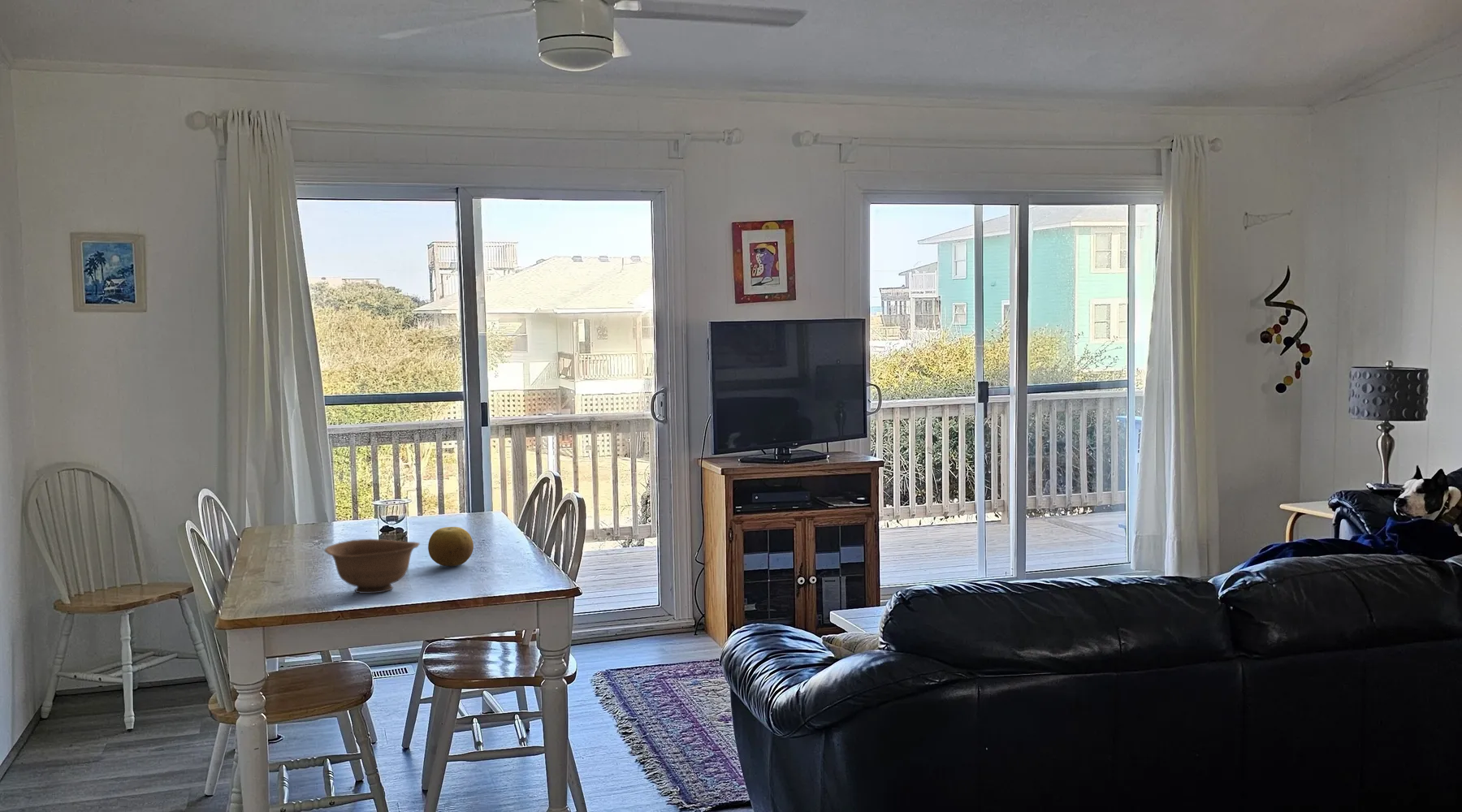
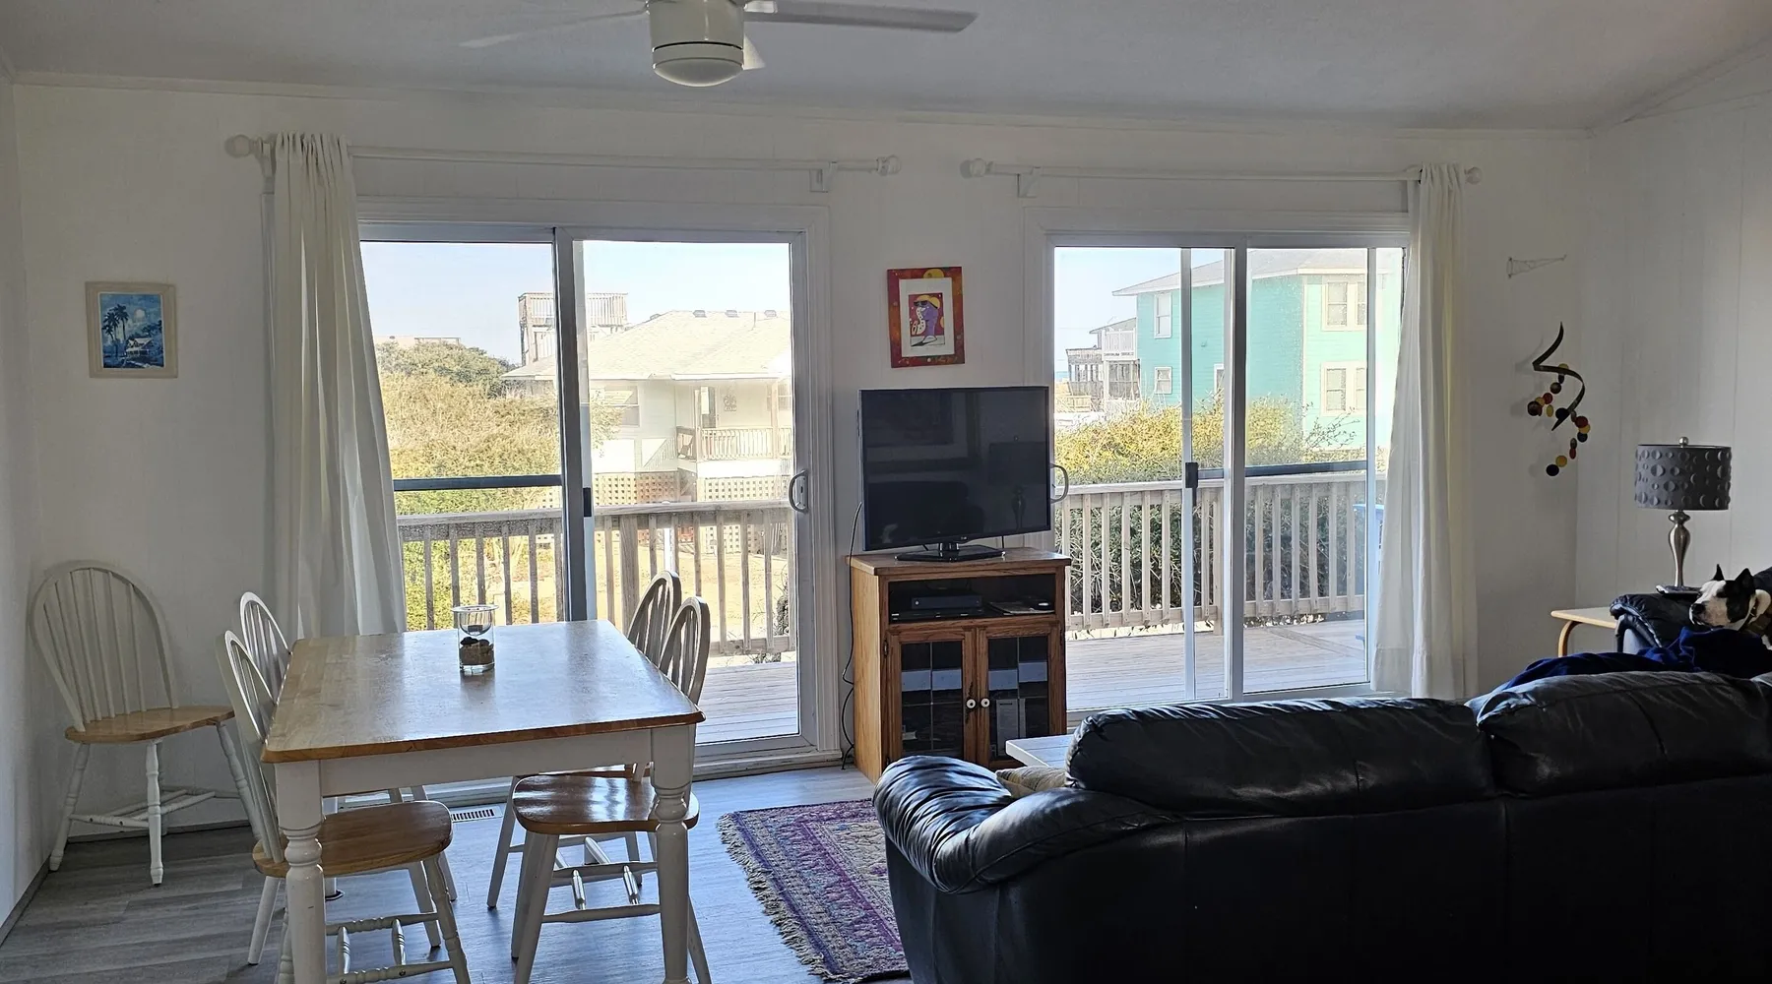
- bowl (373, 567)
- fruit (450, 546)
